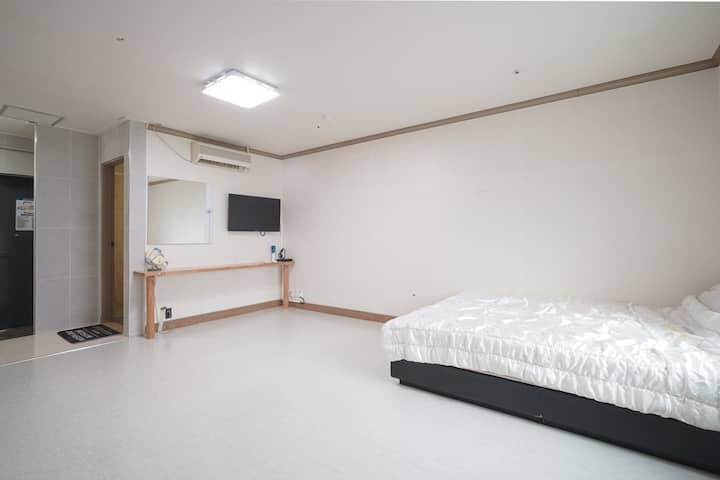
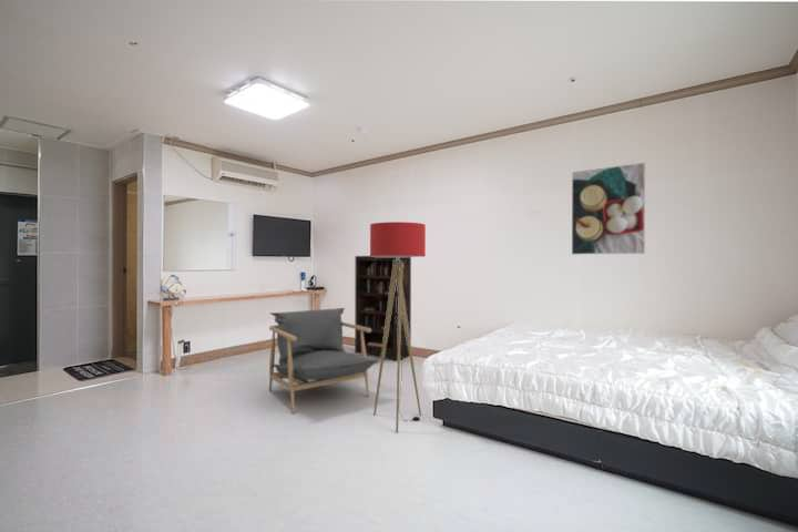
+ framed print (606, 211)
+ floor lamp (396, 323)
+ bookcase (382, 305)
+ armchair (321, 354)
